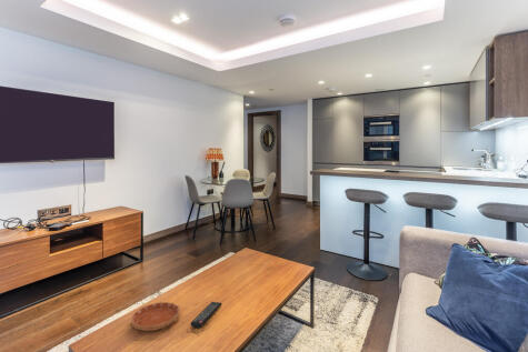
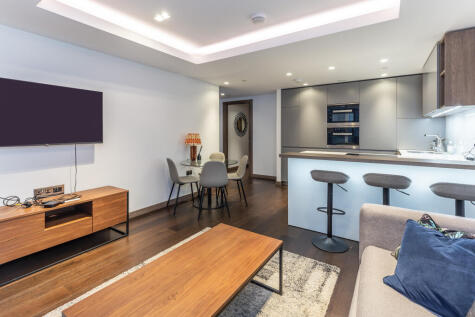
- remote control (207, 313)
- saucer (156, 316)
